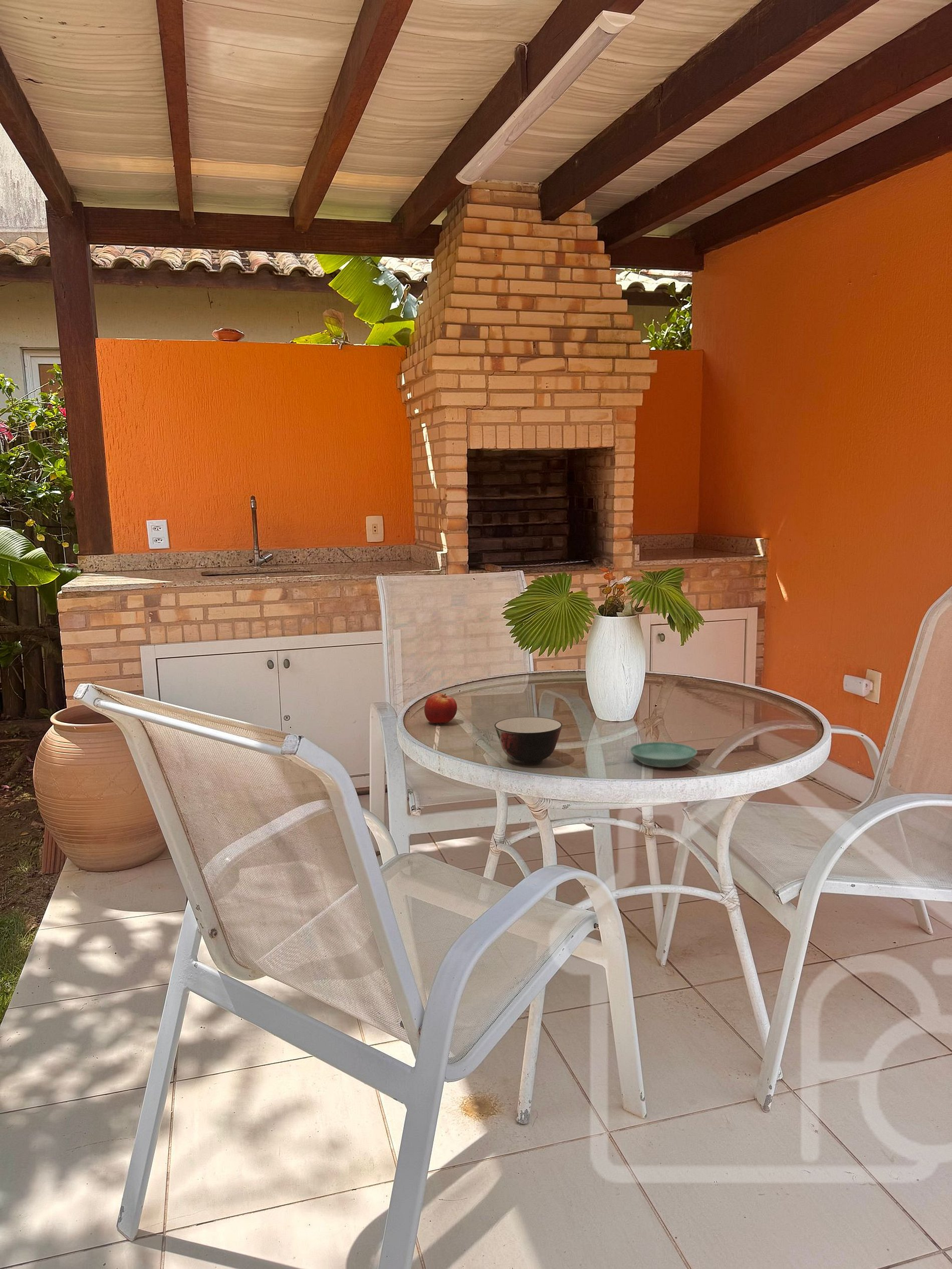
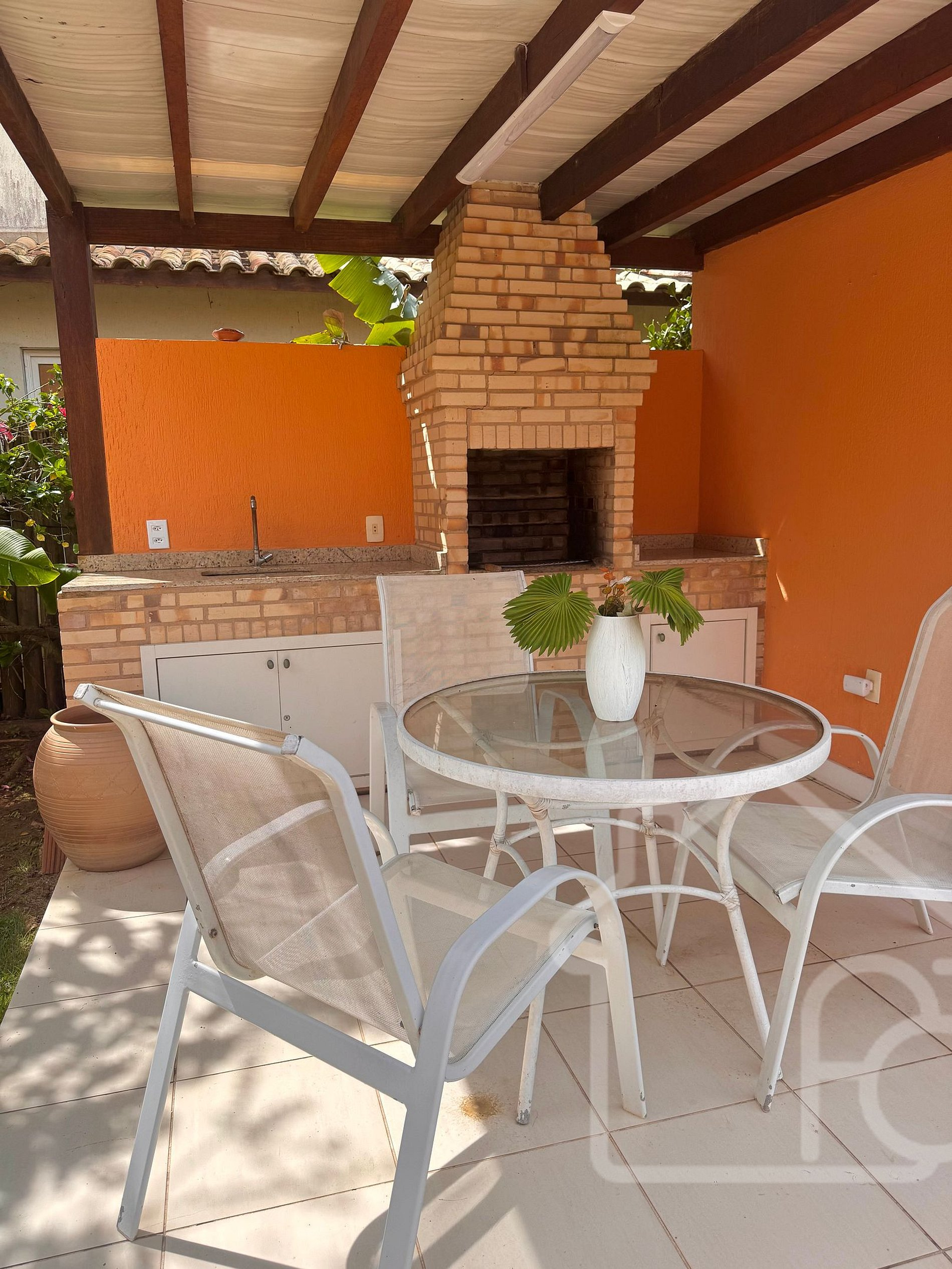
- saucer (663, 755)
- fruit (440, 708)
- soup bowl (528, 742)
